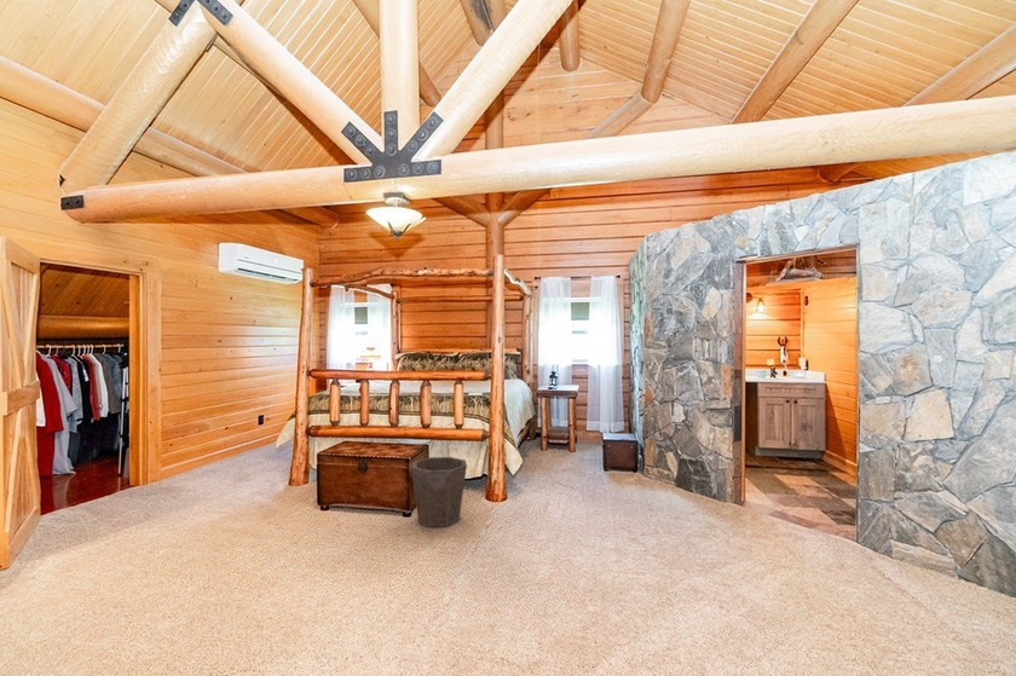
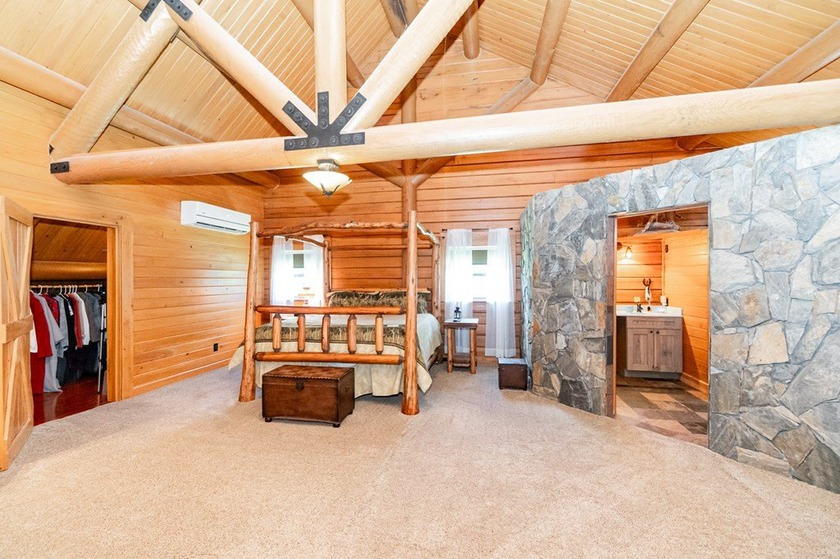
- waste bin (439, 491)
